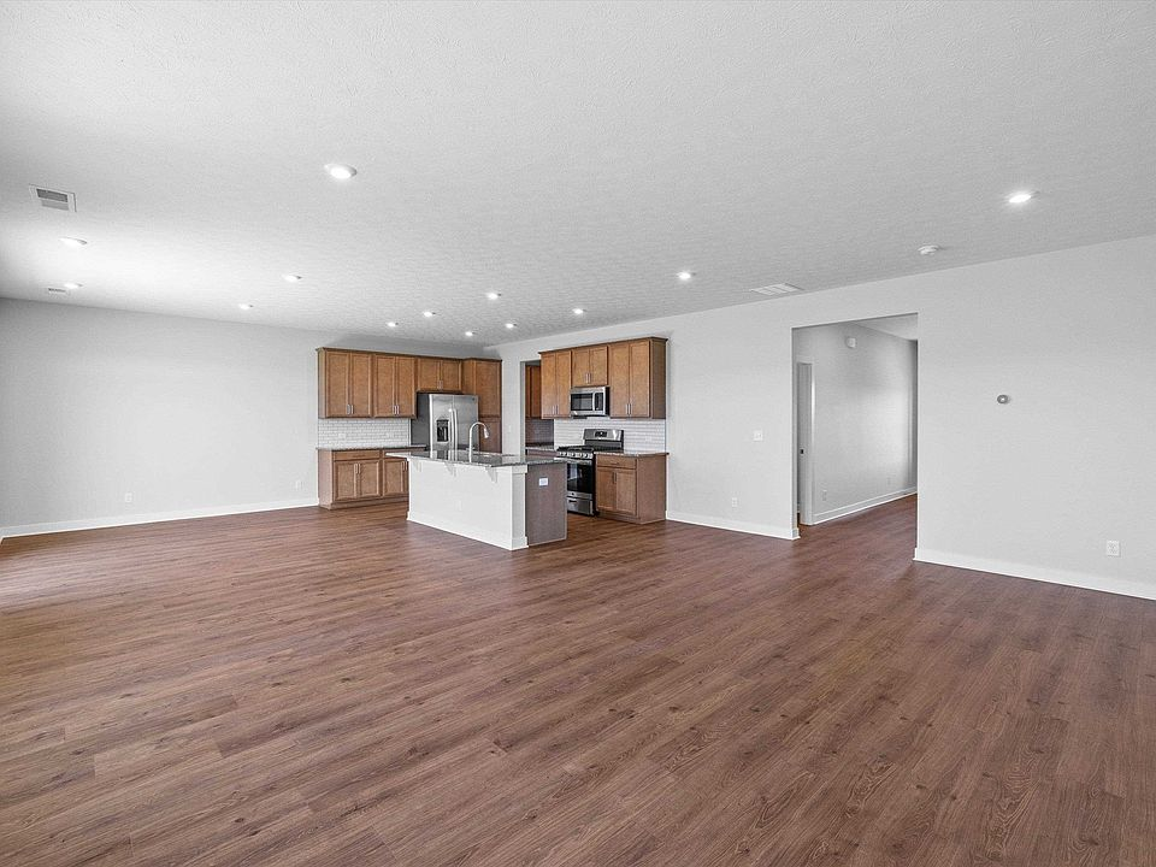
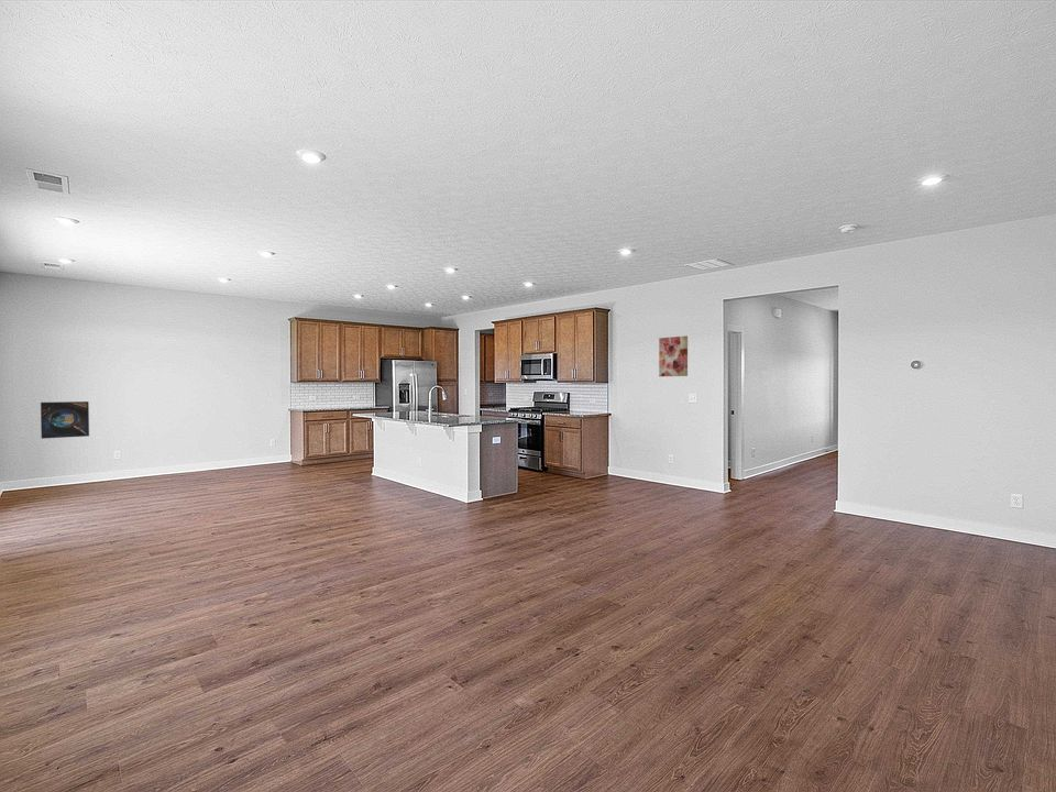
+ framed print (65, 419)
+ wall art (672, 356)
